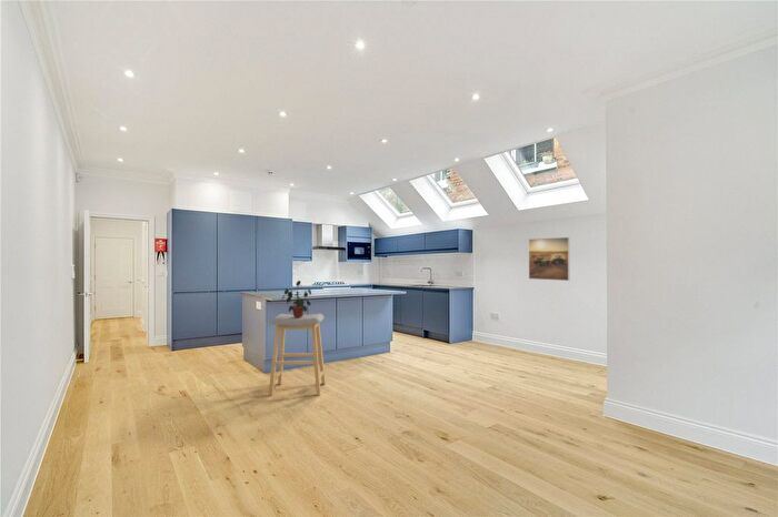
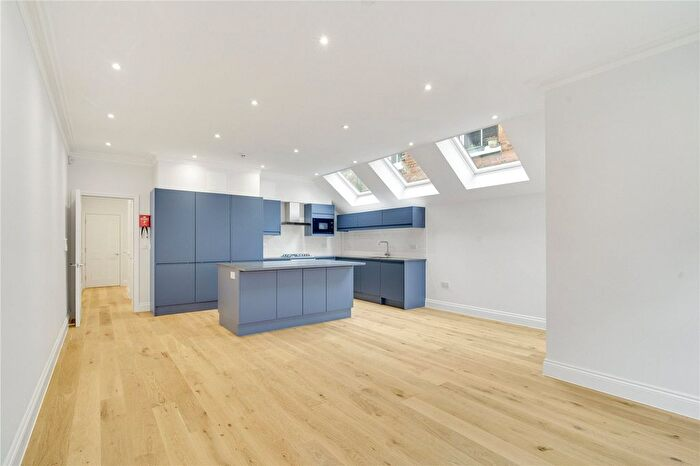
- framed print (548, 258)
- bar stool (298, 354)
- potted plant (297, 298)
